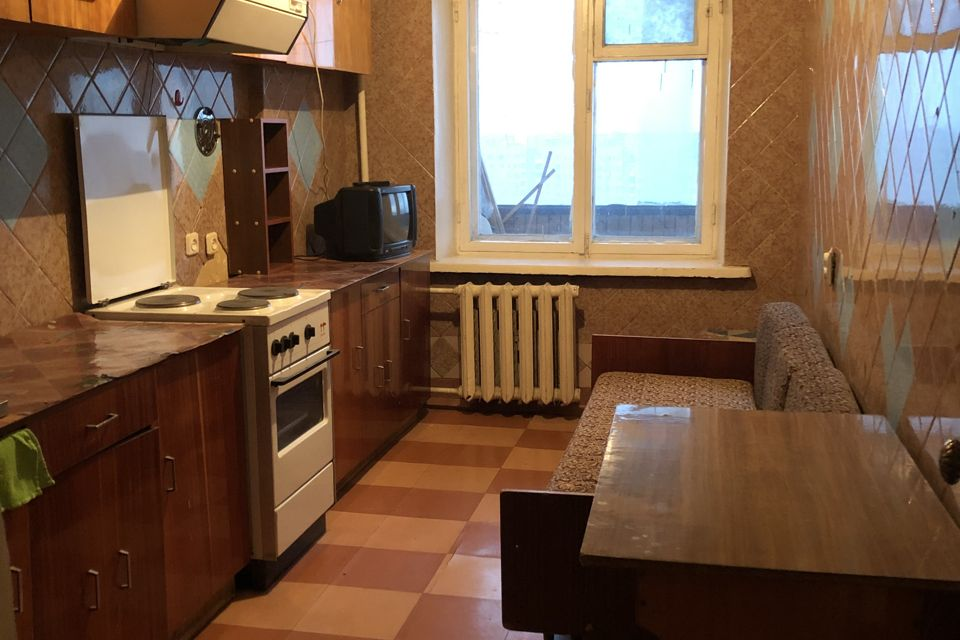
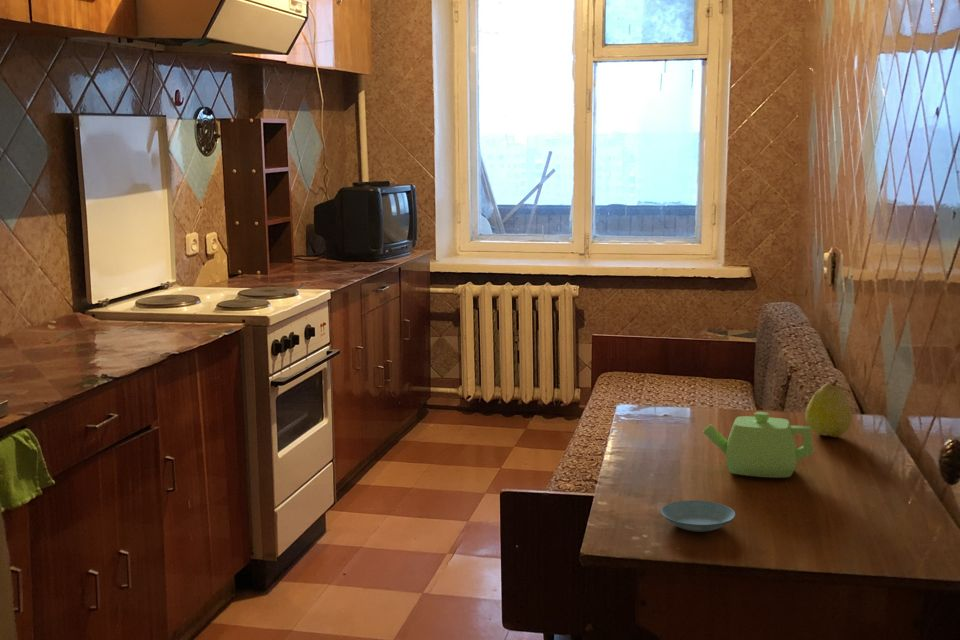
+ saucer (697, 518)
+ teapot (757, 441)
+ fruit (828, 407)
